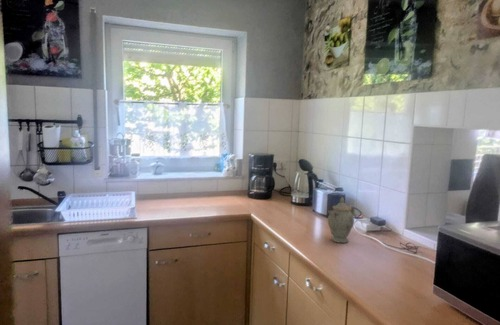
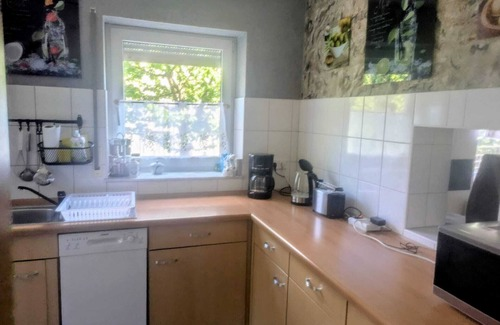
- chinaware (340, 218)
